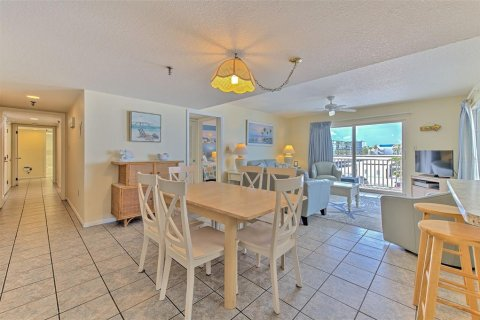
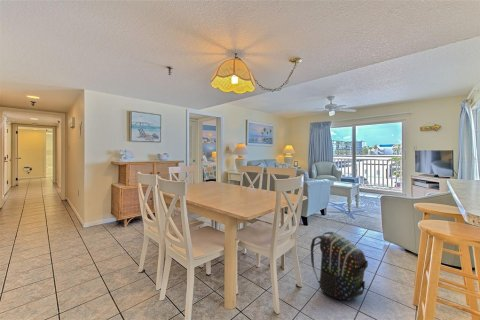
+ backpack (337, 264)
